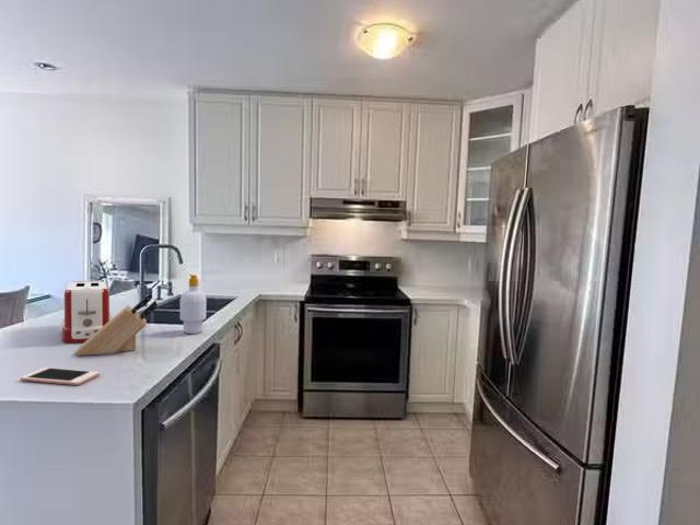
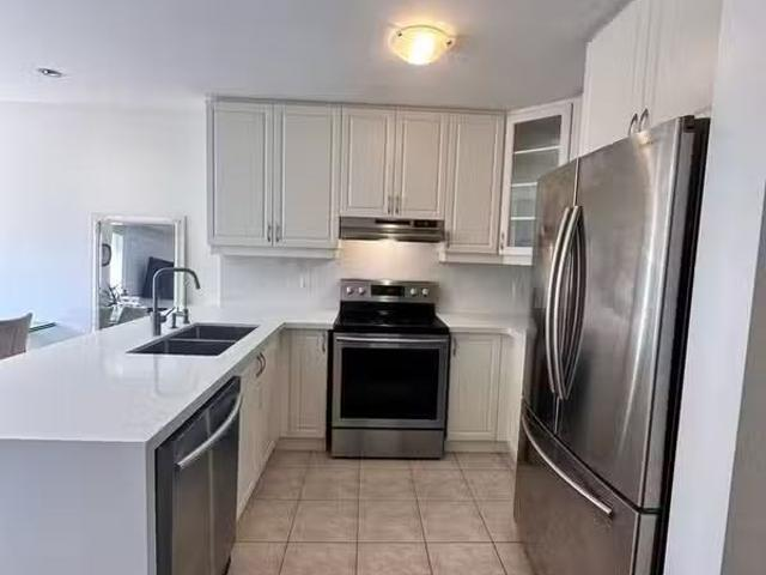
- toaster (88, 308)
- soap bottle (192, 303)
- knife block (118, 322)
- cell phone (60, 375)
